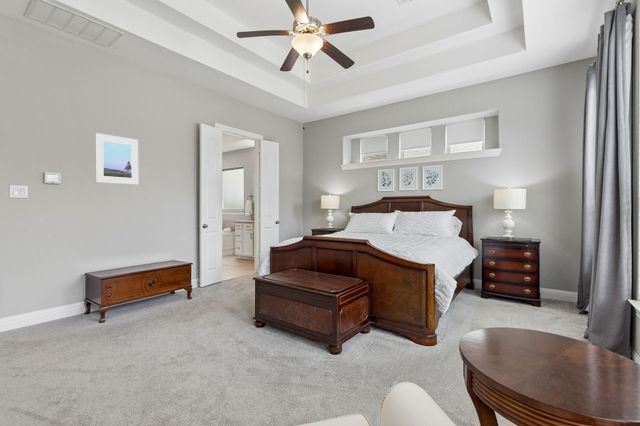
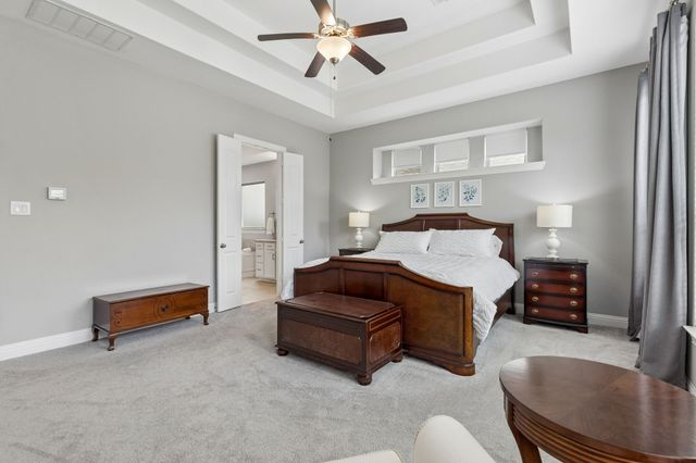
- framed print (117, 160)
